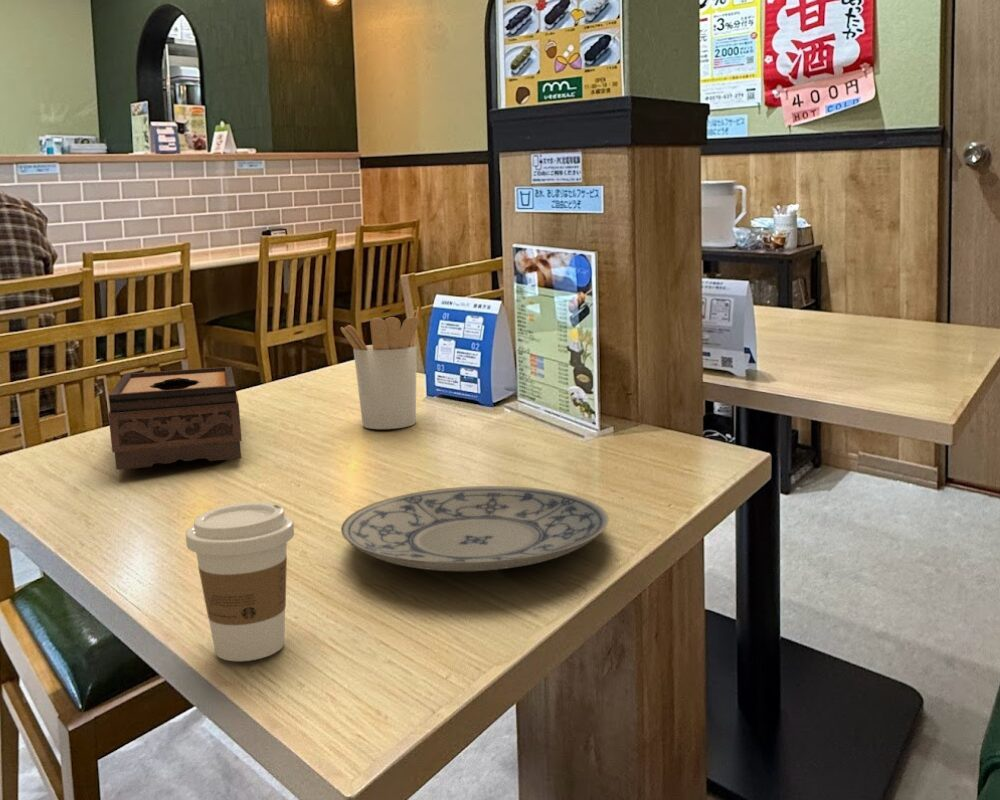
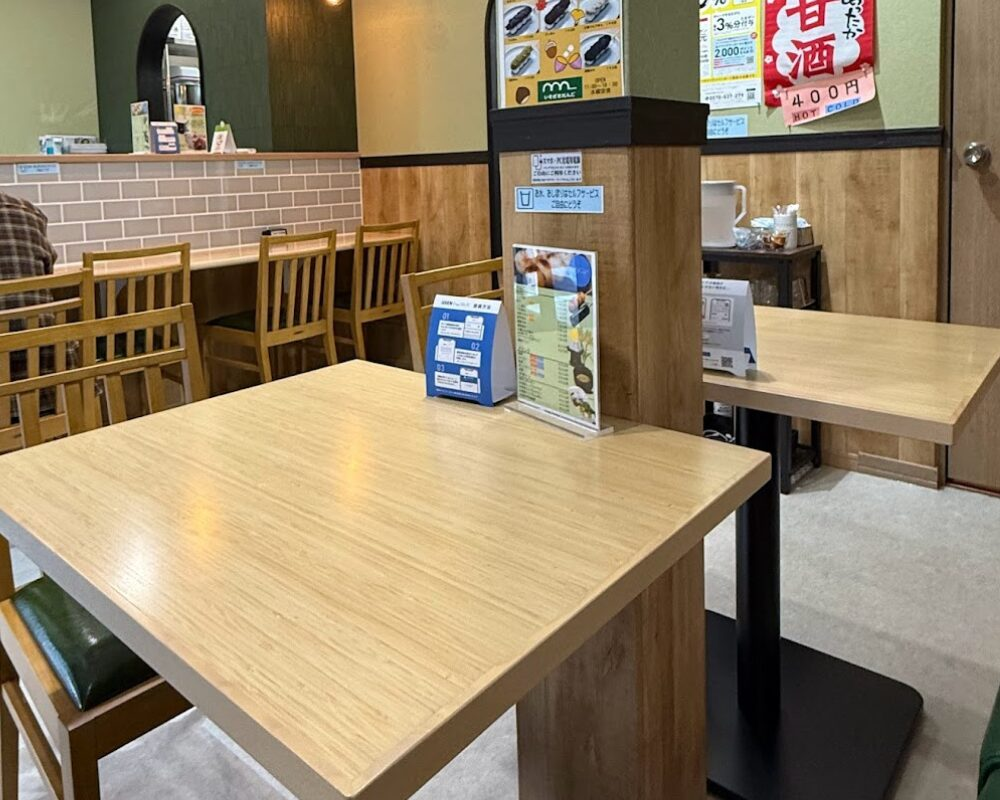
- coffee cup (244, 580)
- tissue box (179, 413)
- utensil holder (390, 368)
- plate (475, 532)
